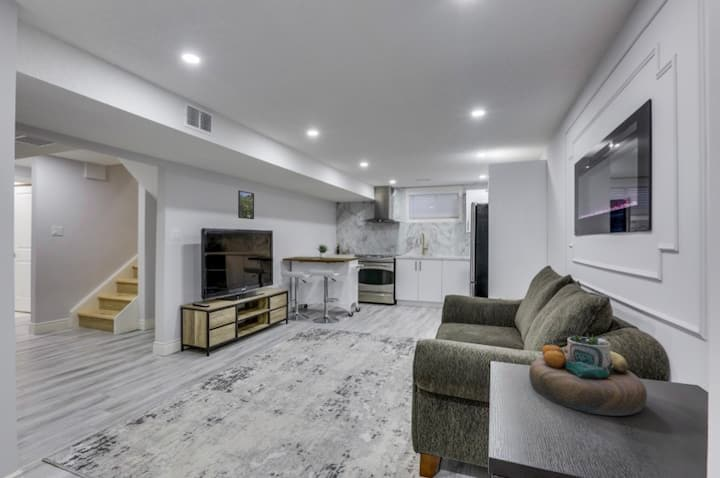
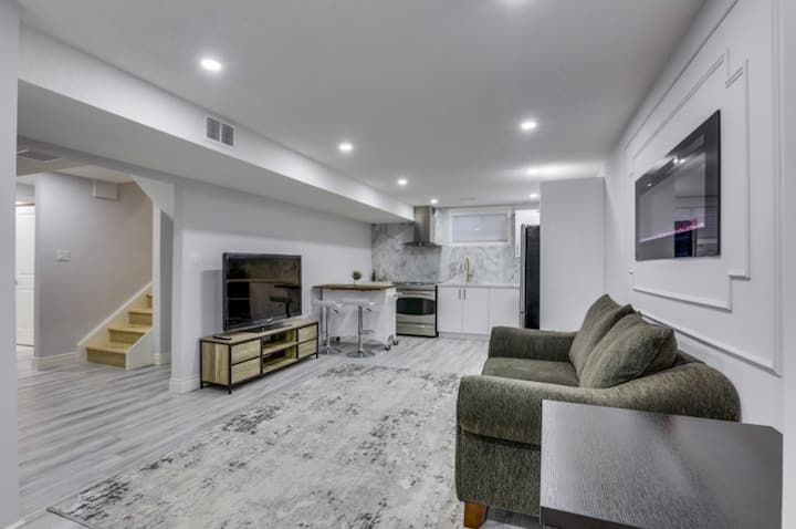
- decorative bowl (583, 363)
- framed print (246, 205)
